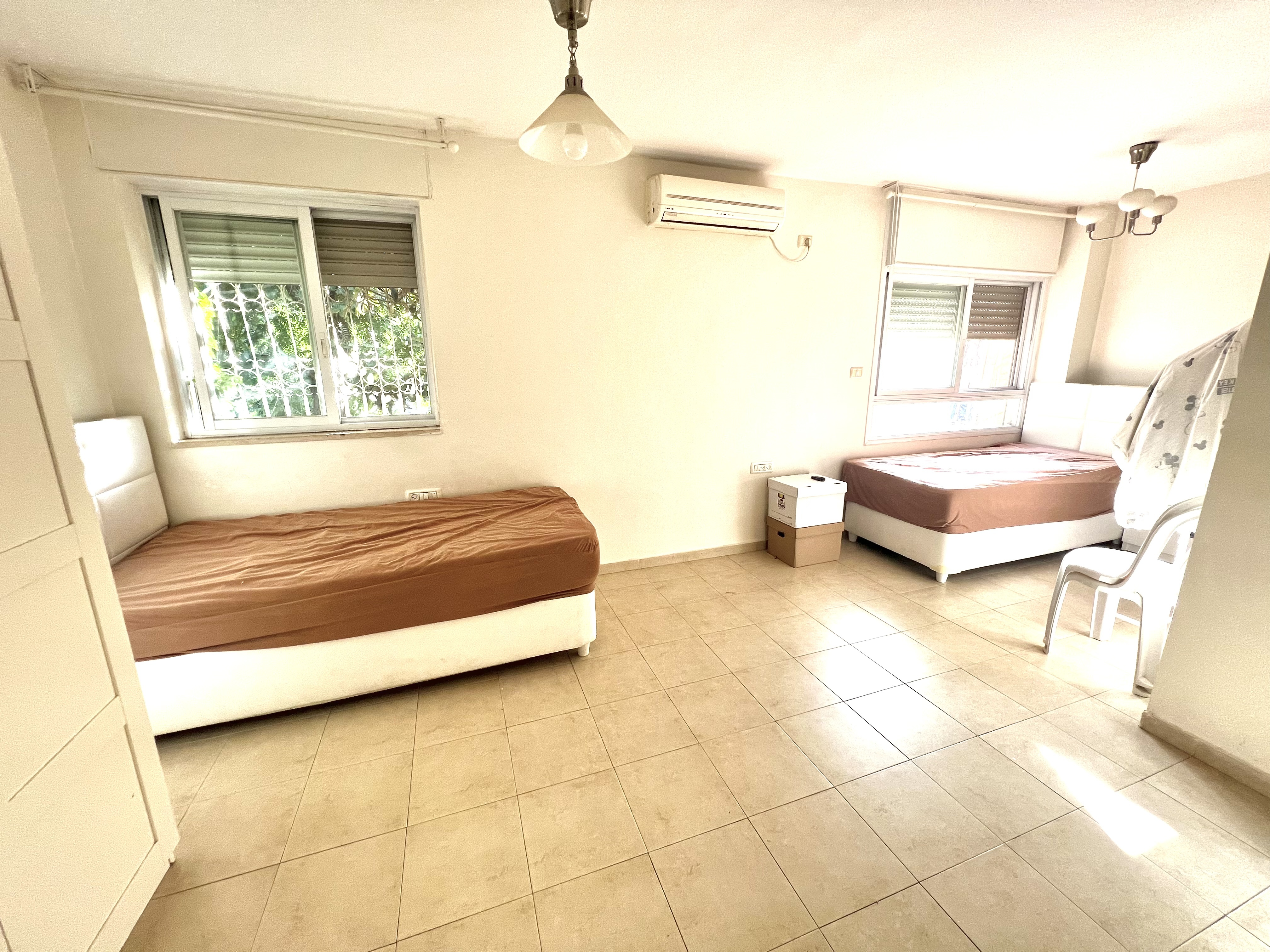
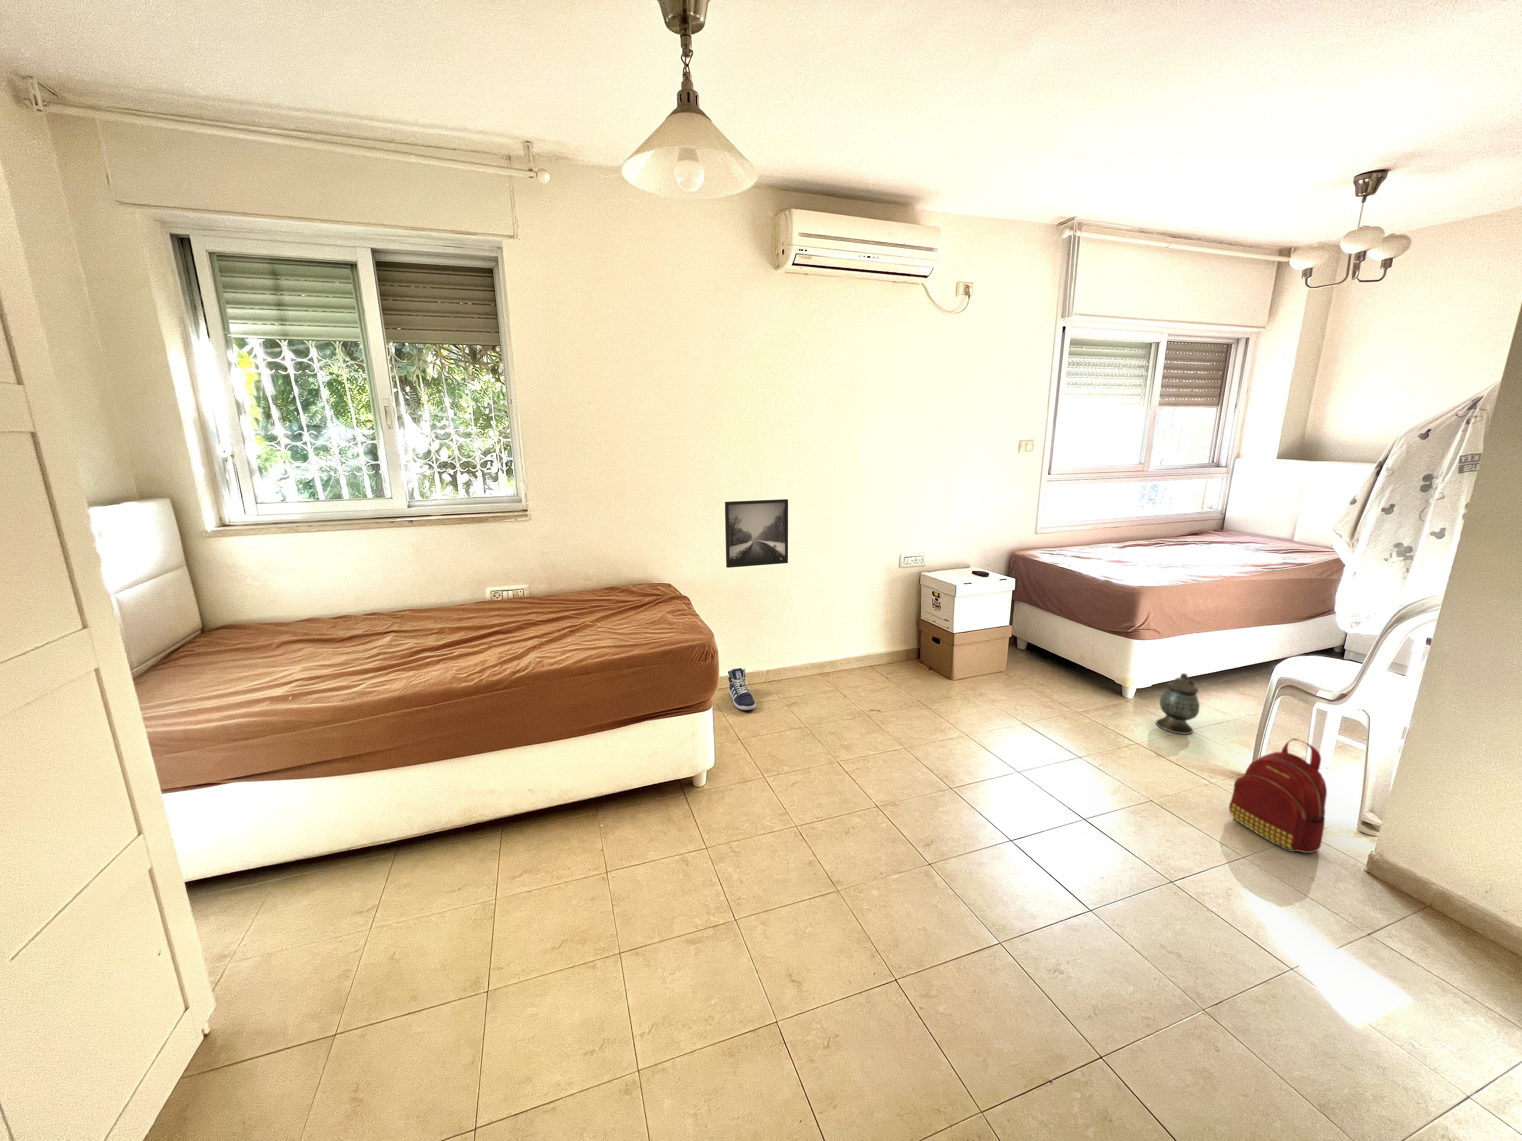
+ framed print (757, 533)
+ sneaker (741, 687)
+ backpack (1280, 789)
+ lantern (1179, 700)
